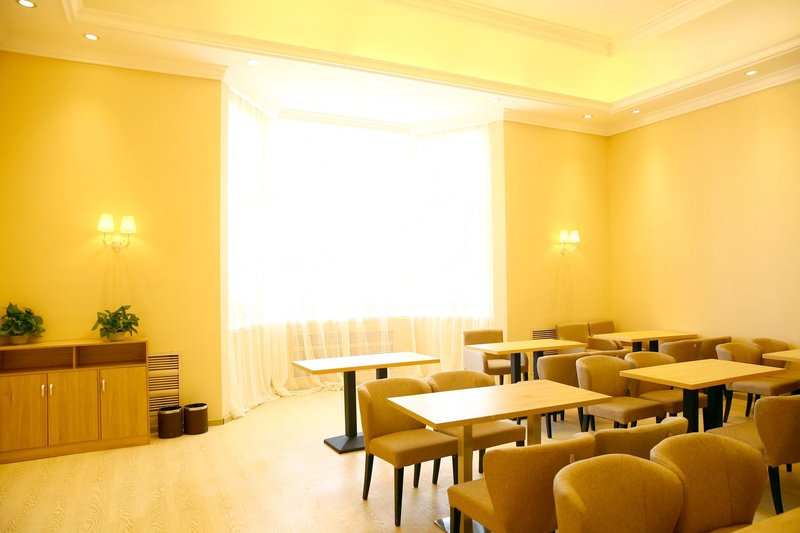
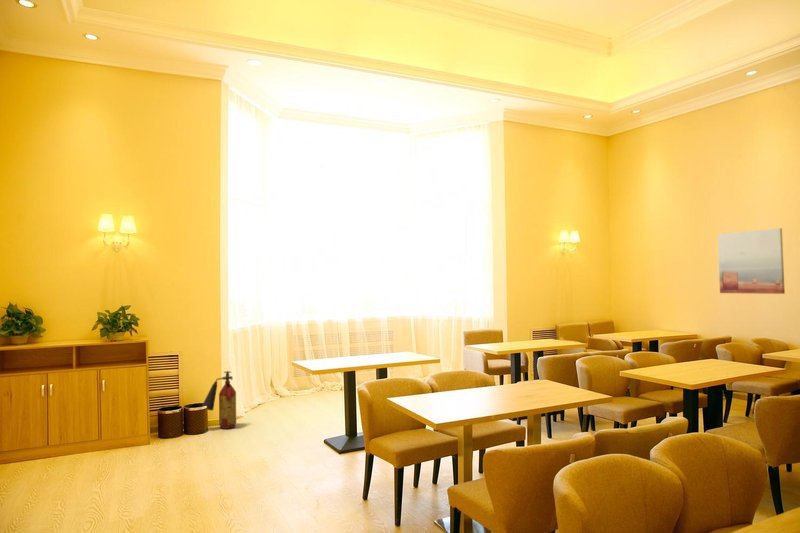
+ wall art (749, 262)
+ fire extinguisher (219, 400)
